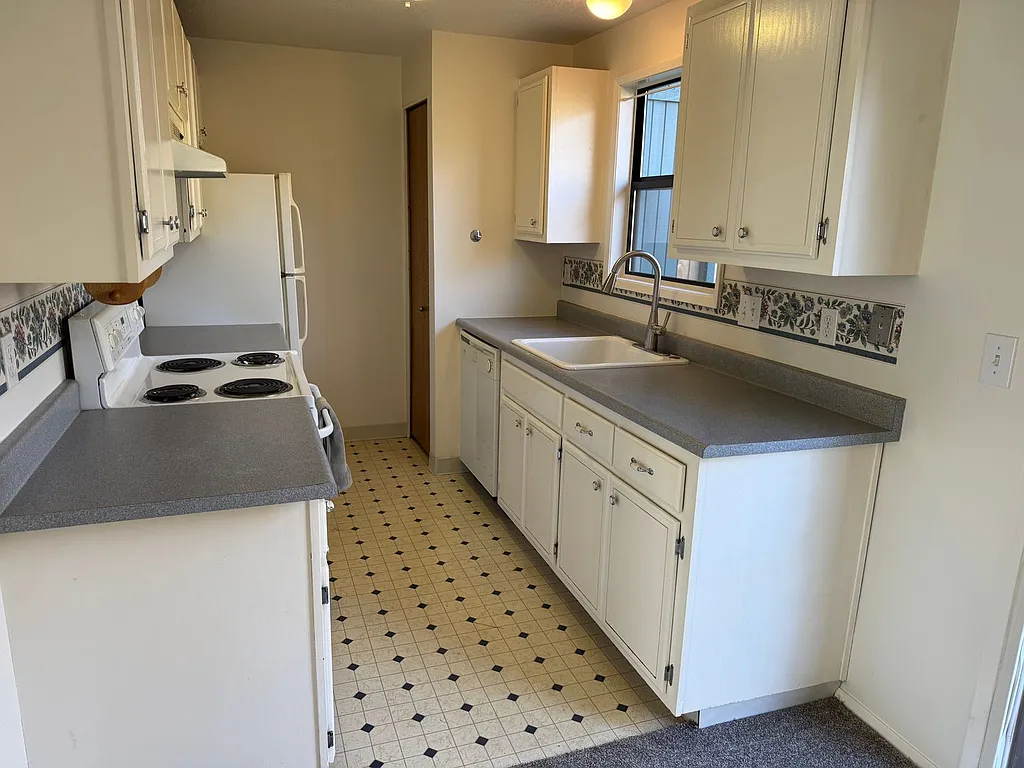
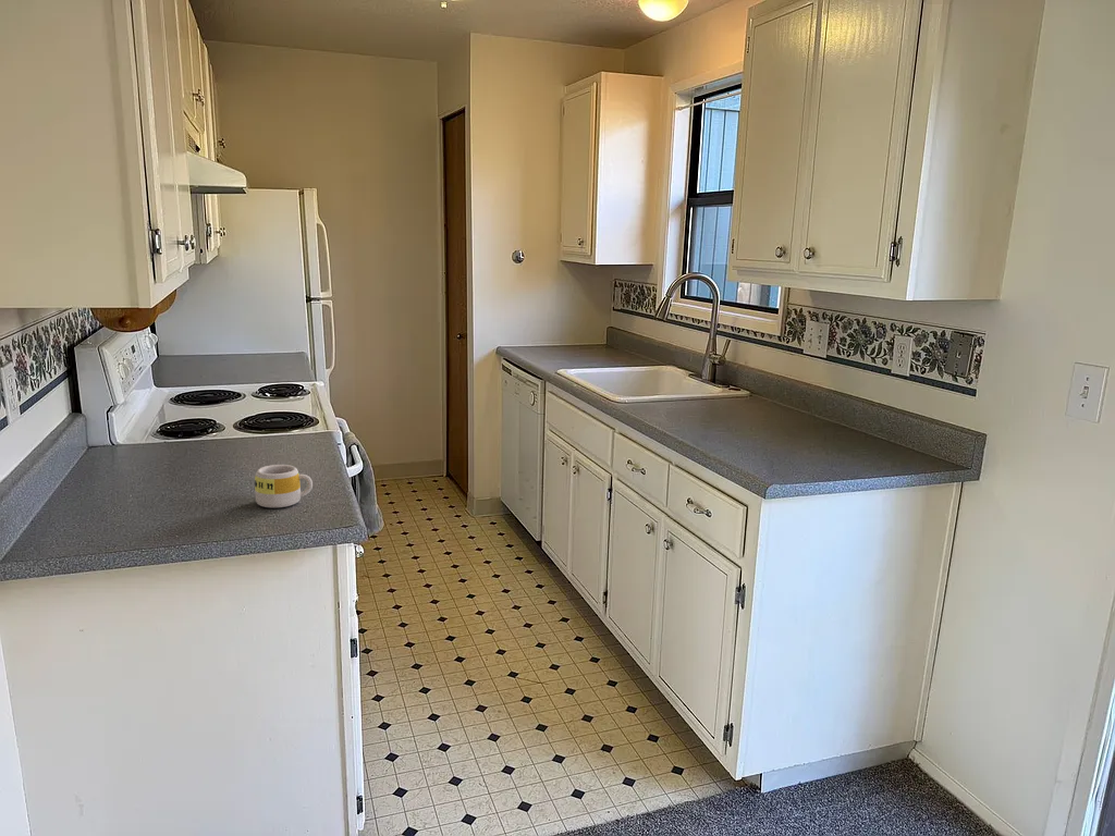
+ mug (283, 485)
